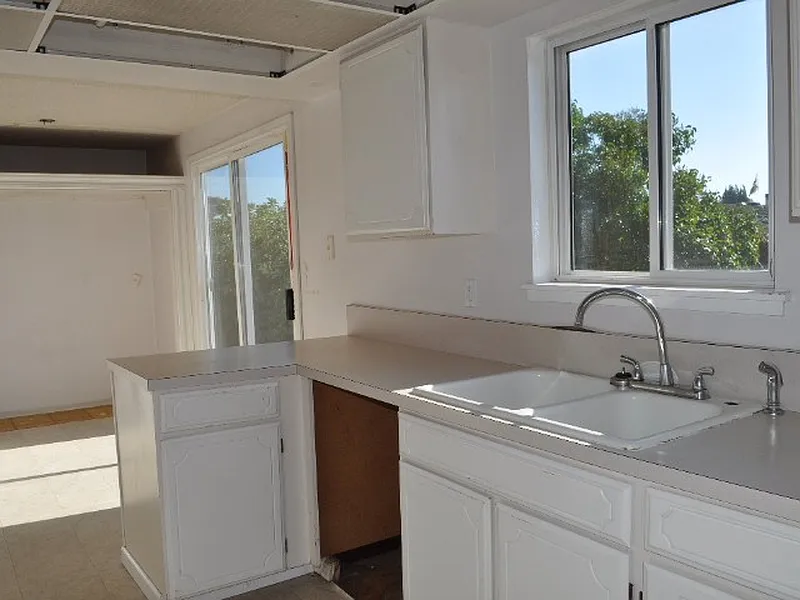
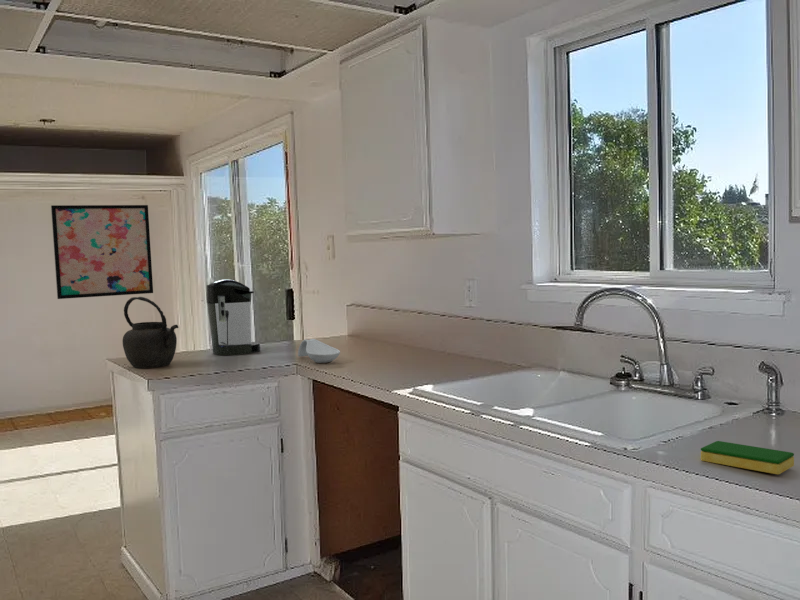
+ wall art (103, 250)
+ kettle (152, 331)
+ dish sponge (746, 456)
+ spoon rest (316, 350)
+ coffee maker (236, 316)
